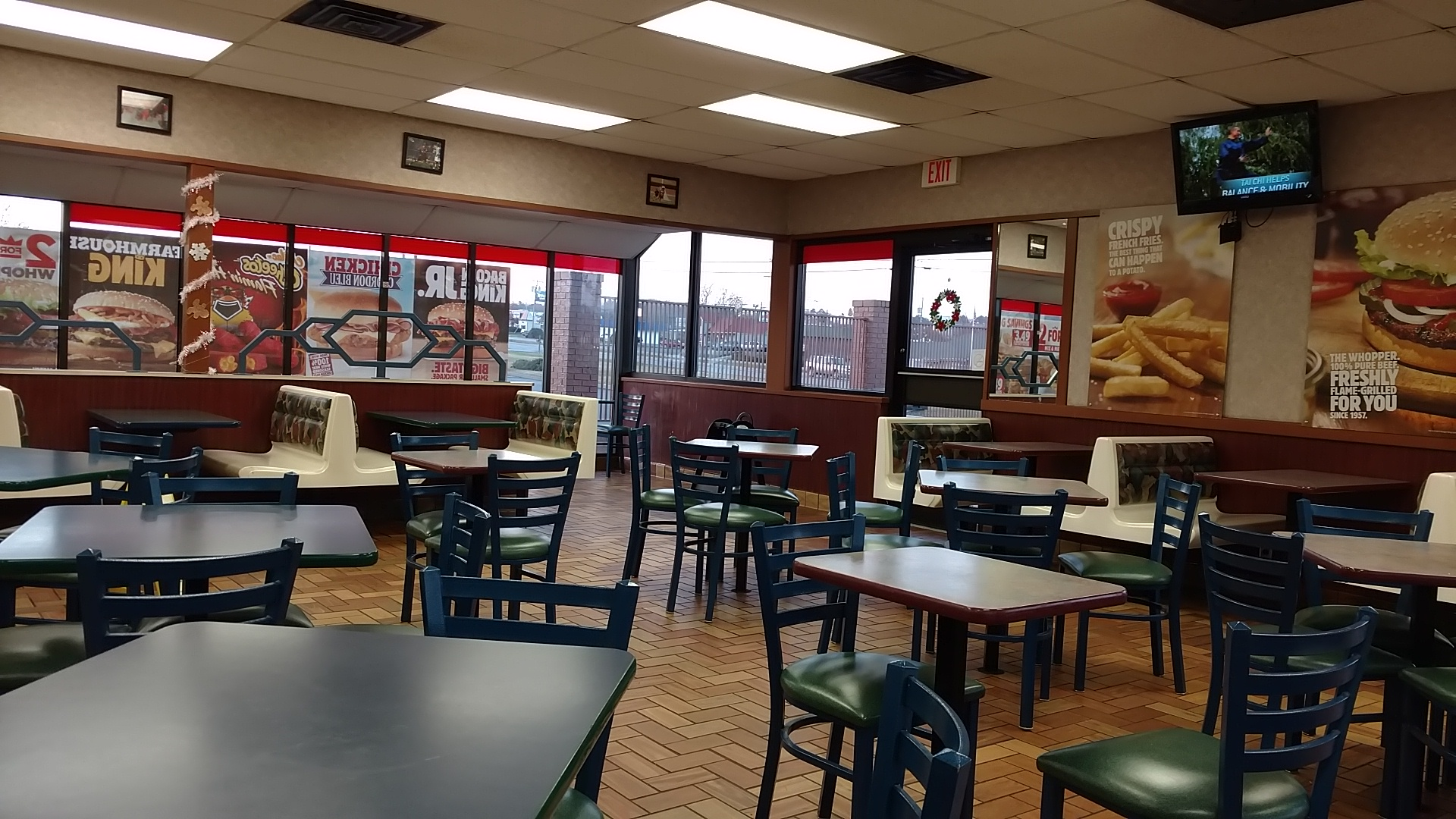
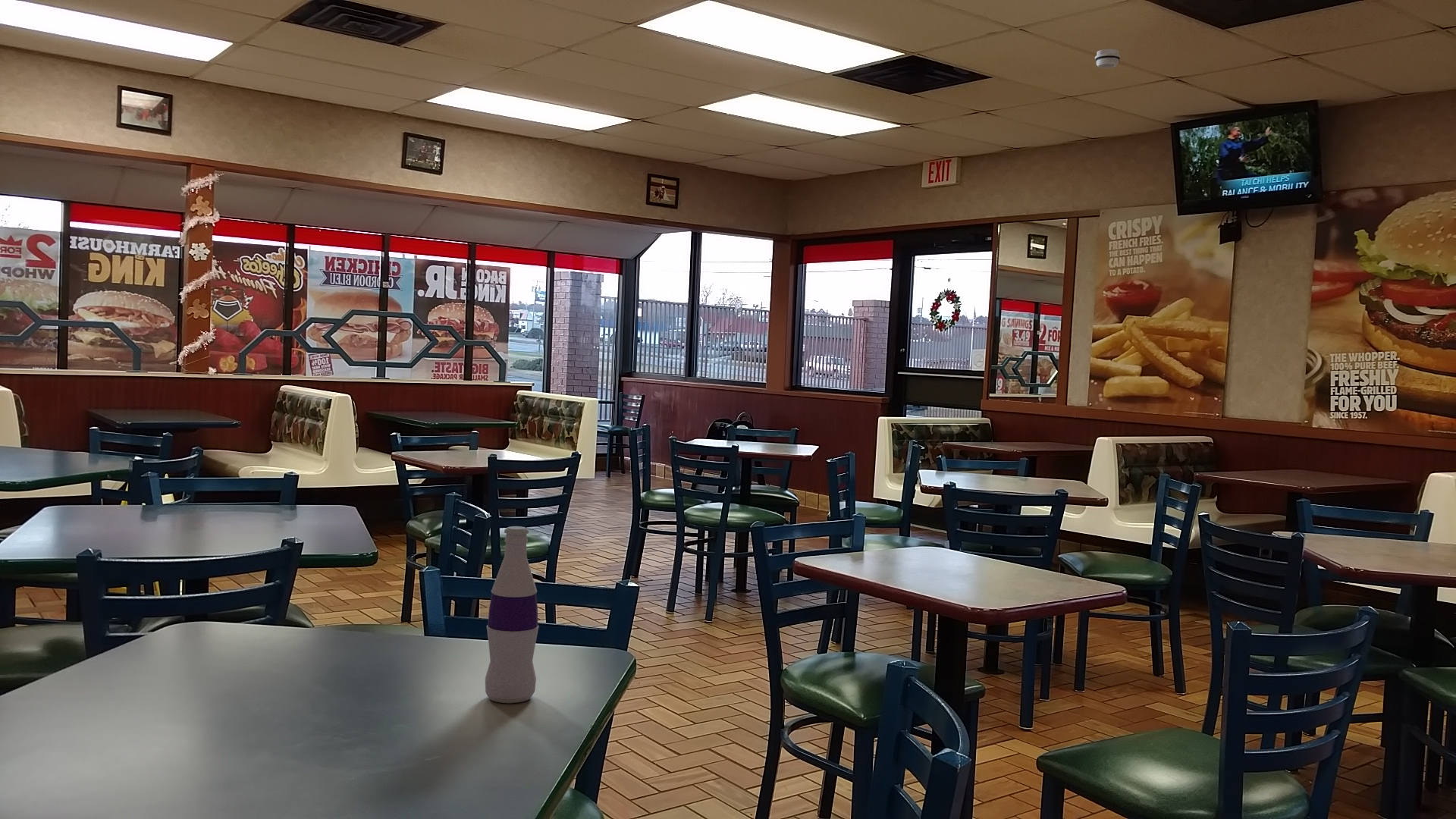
+ bottle (513, 612)
+ smoke detector (1107, 58)
